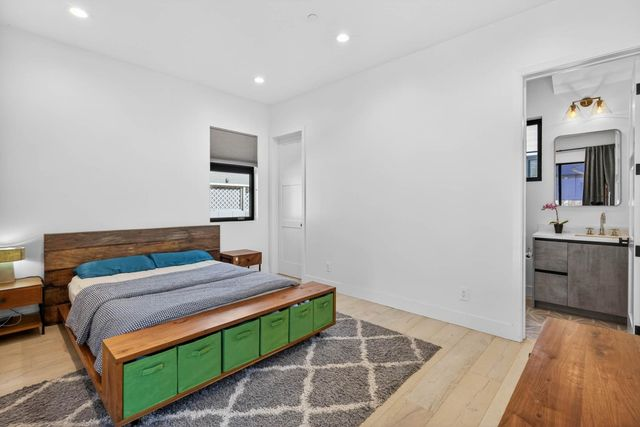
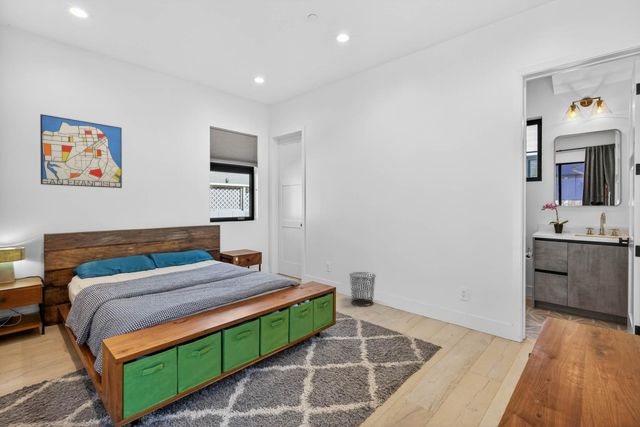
+ waste bin (362, 288)
+ wall art (84, 153)
